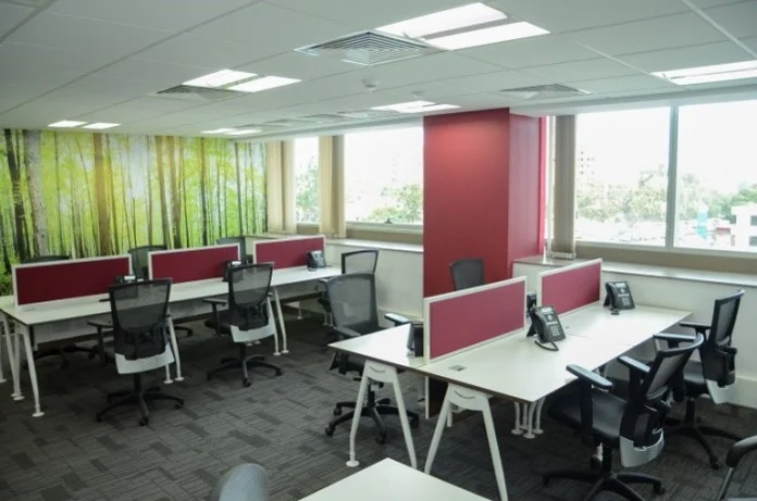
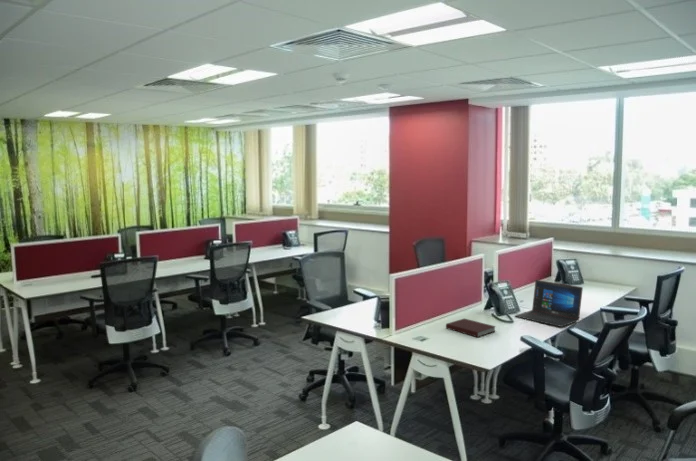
+ laptop (547, 302)
+ notebook (470, 327)
